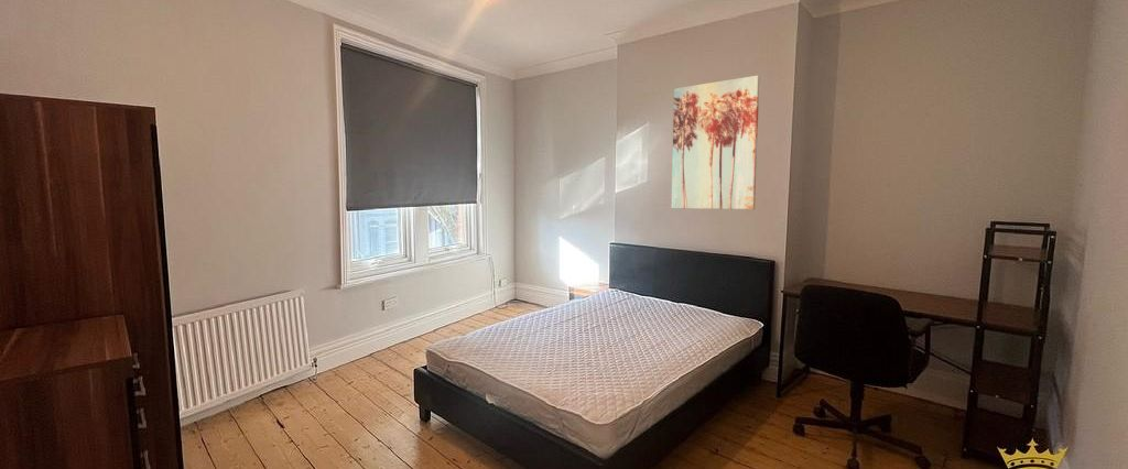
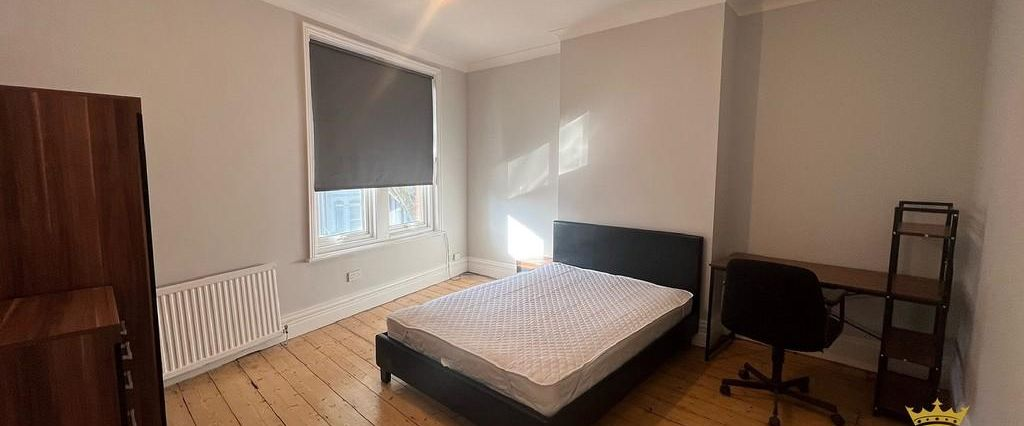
- wall art (712, 145)
